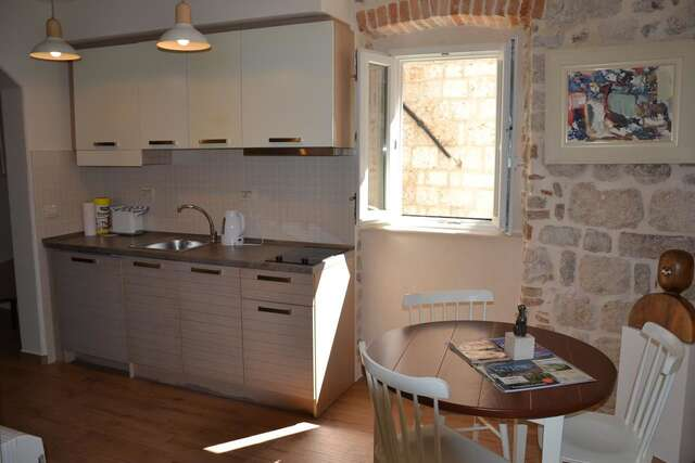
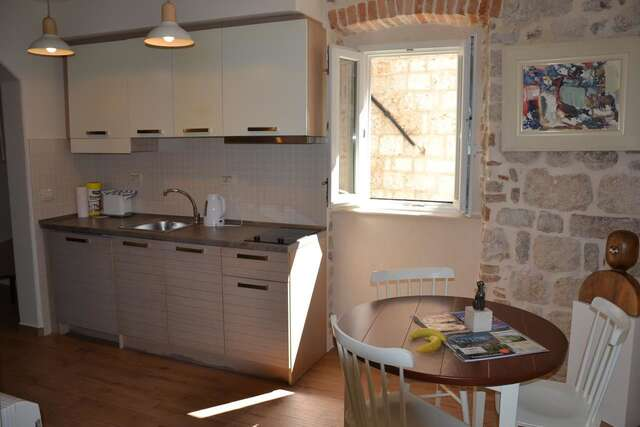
+ banana (425, 338)
